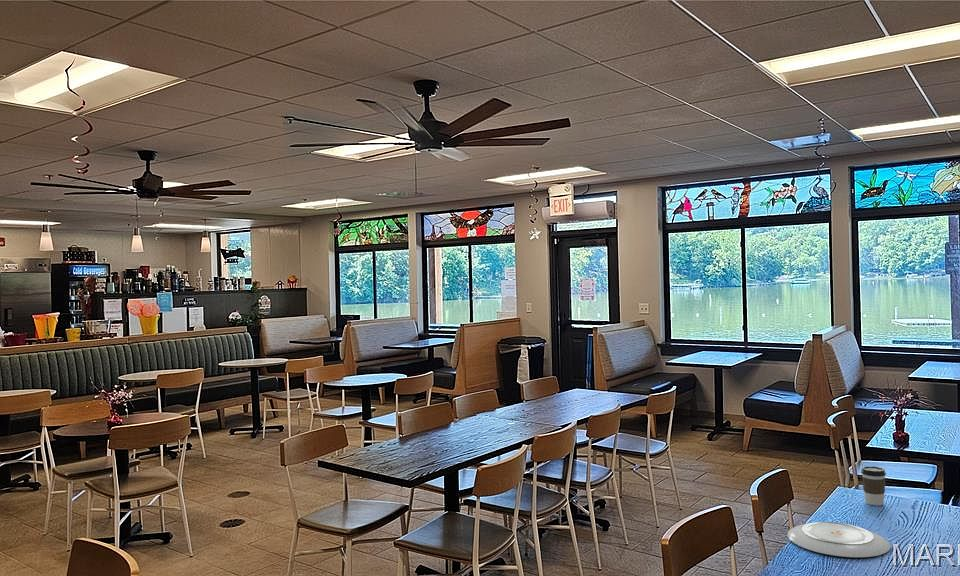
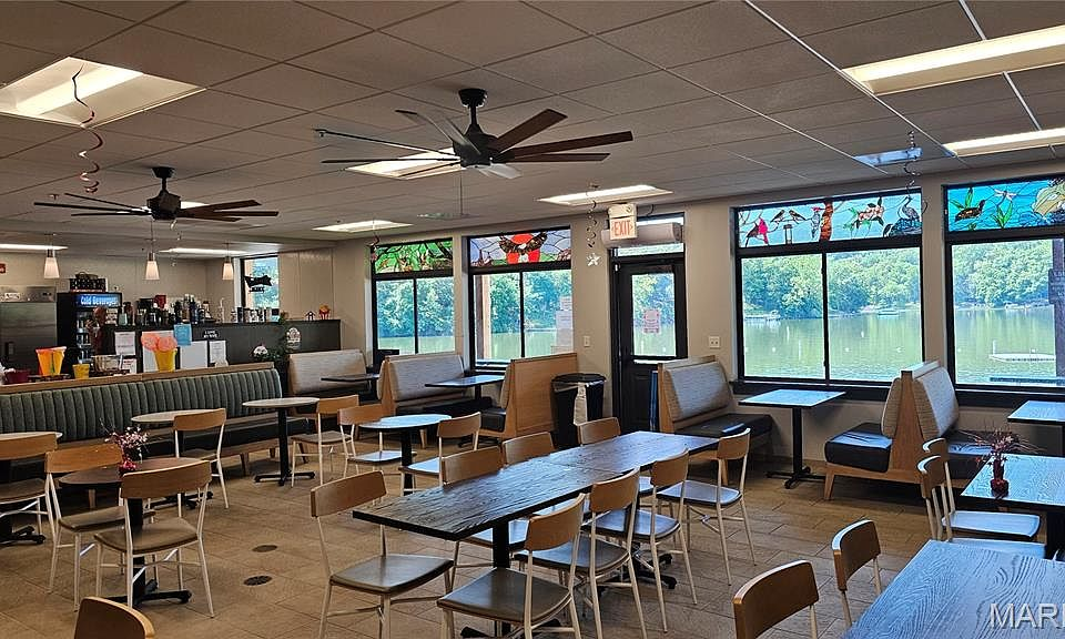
- plate (837, 536)
- coffee cup (873, 485)
